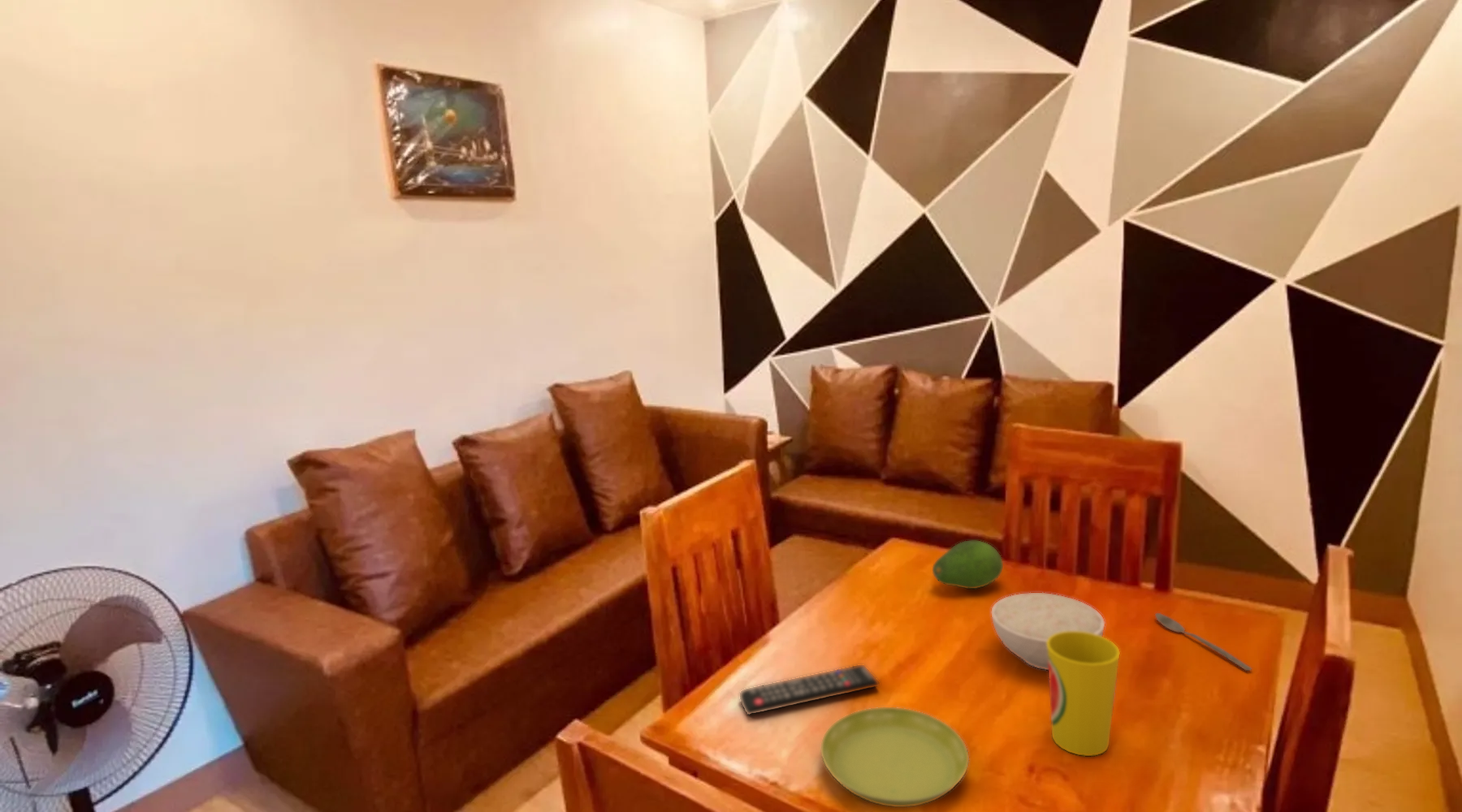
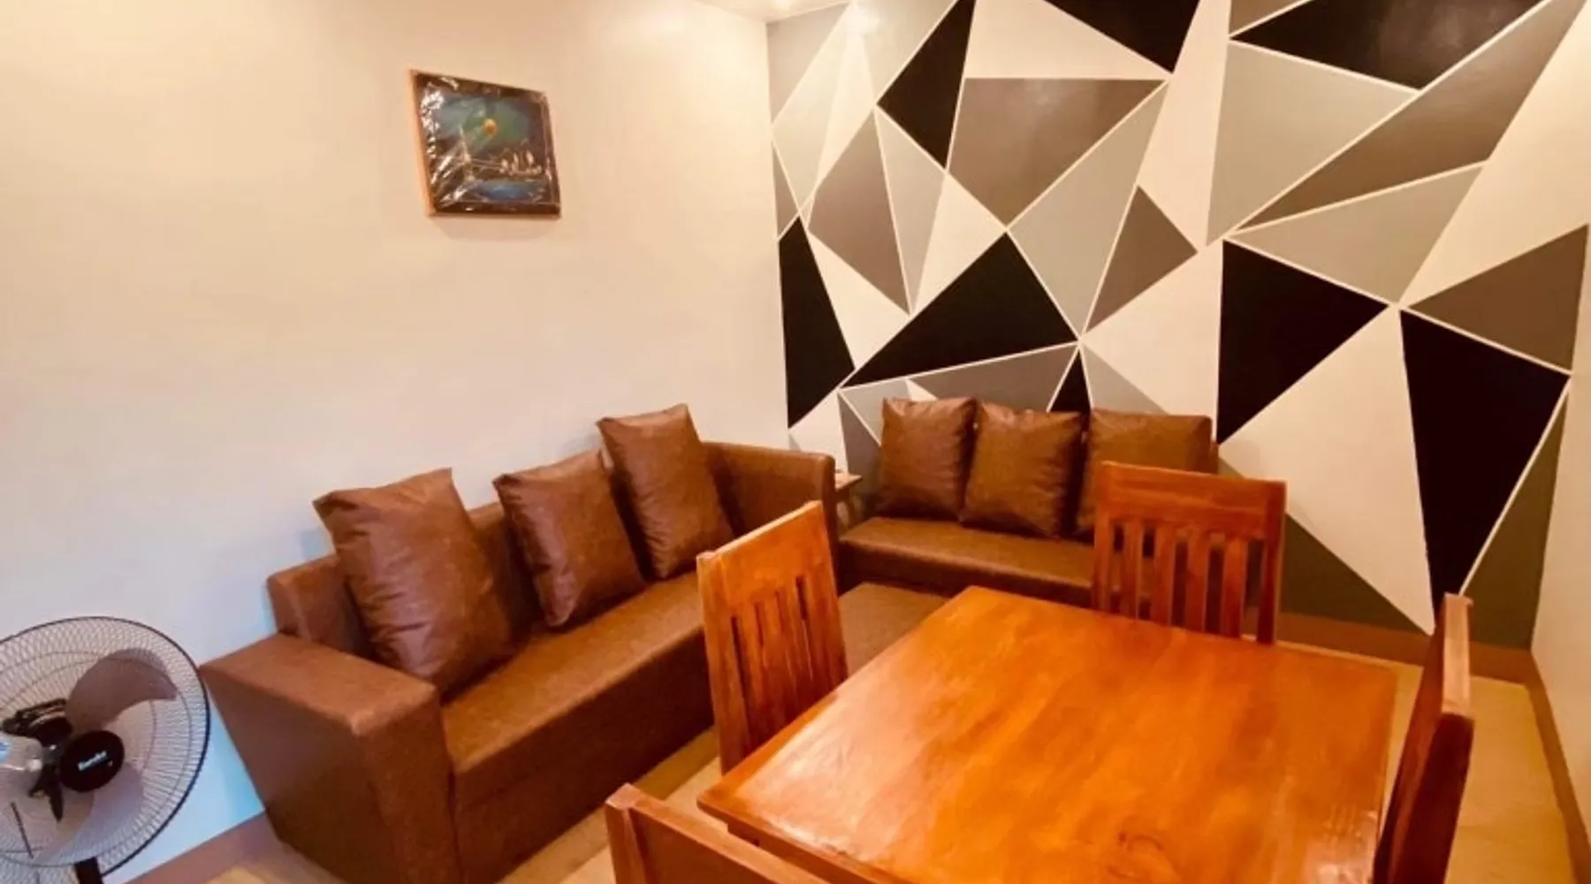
- remote control (810, 689)
- cup (1081, 693)
- fruit (967, 564)
- saucer (893, 758)
- spoon (1200, 640)
- bowl (1046, 631)
